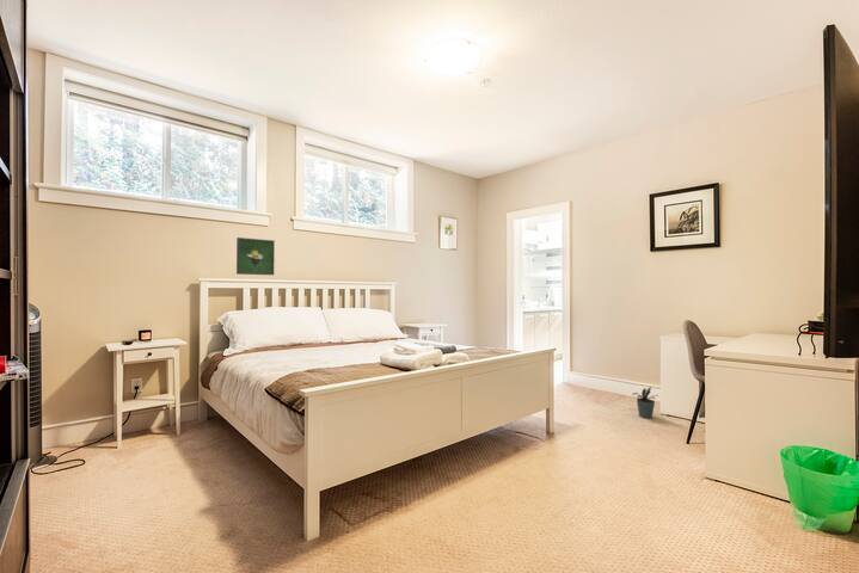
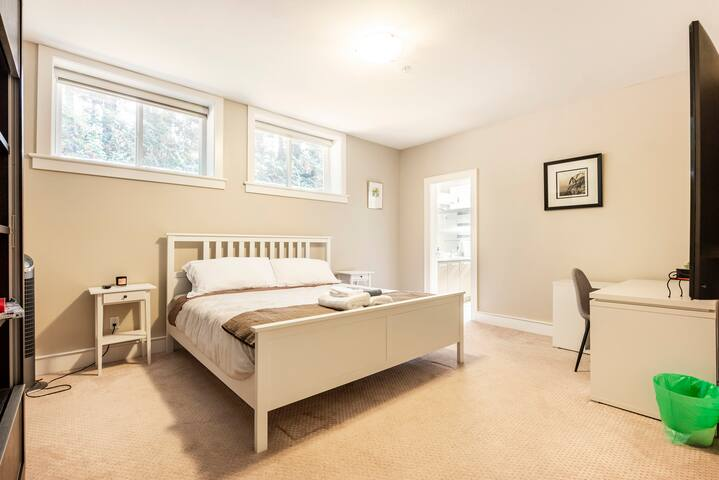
- potted plant (645, 401)
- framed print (256, 257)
